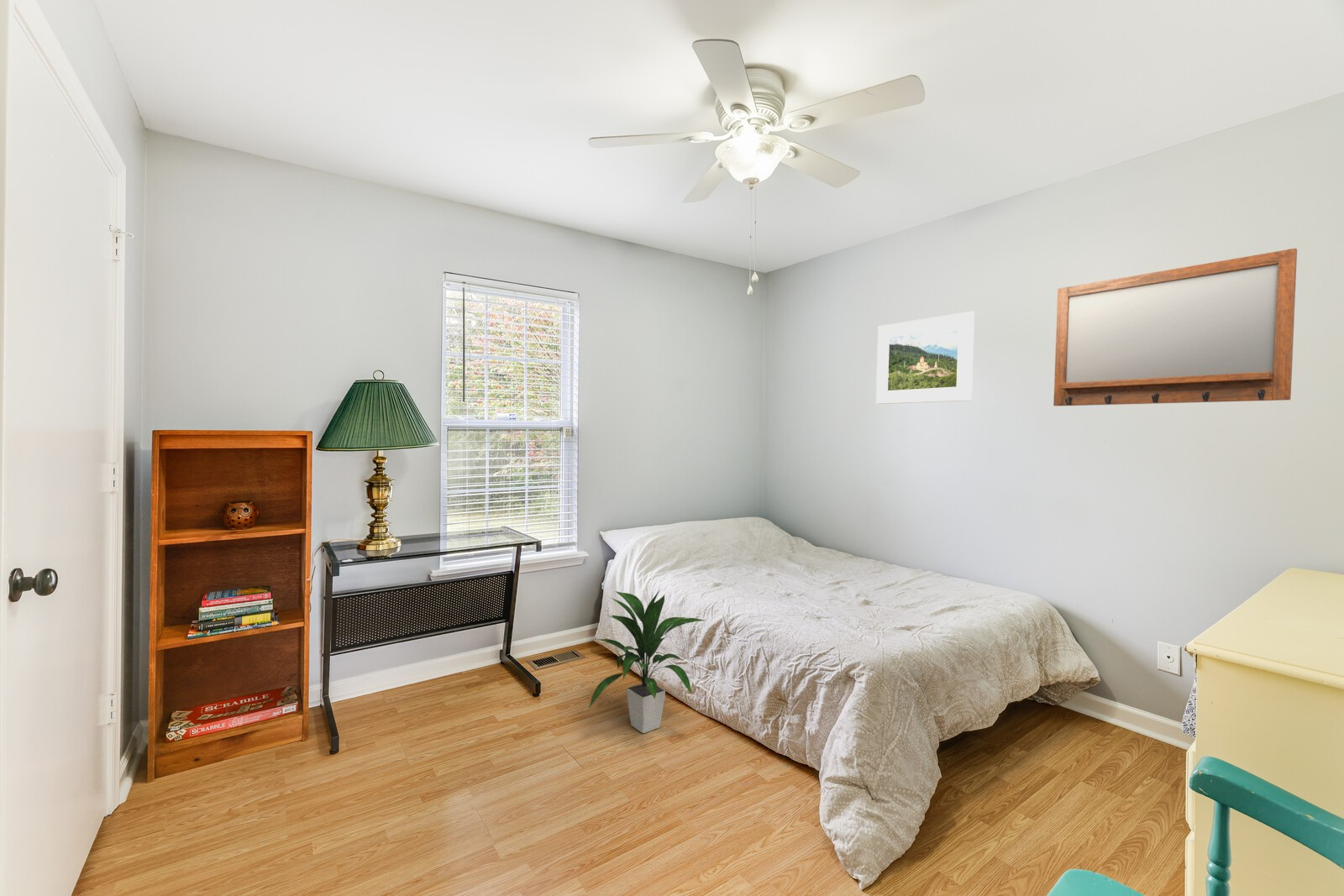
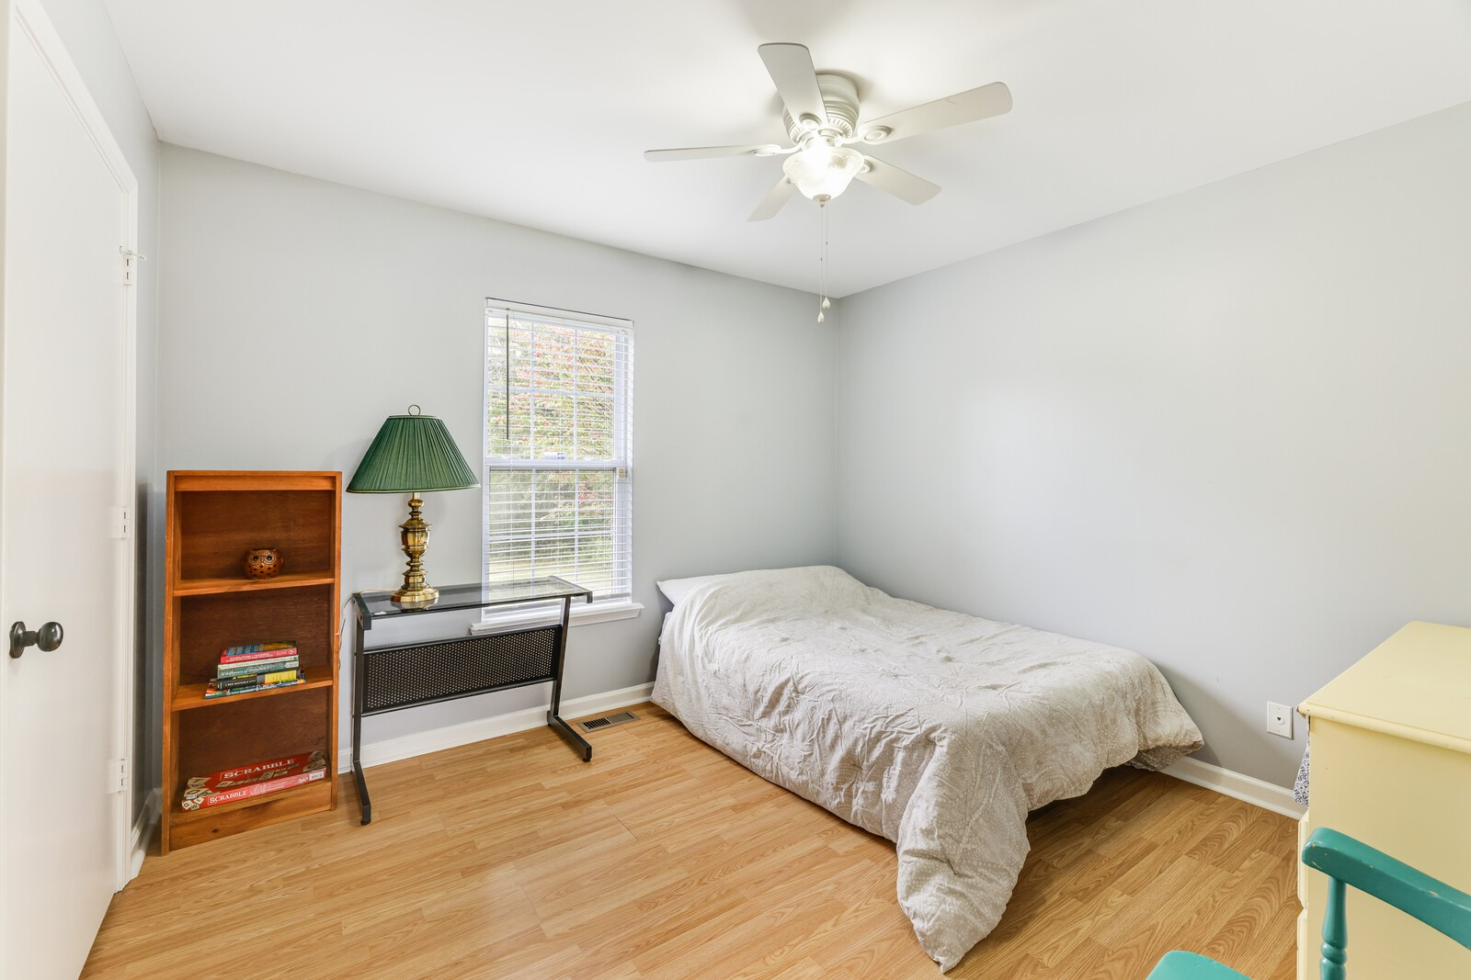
- home mirror (1157, 337)
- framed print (921, 360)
- indoor plant (641, 656)
